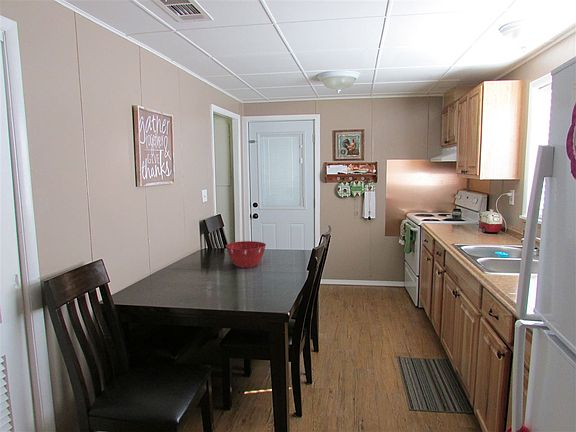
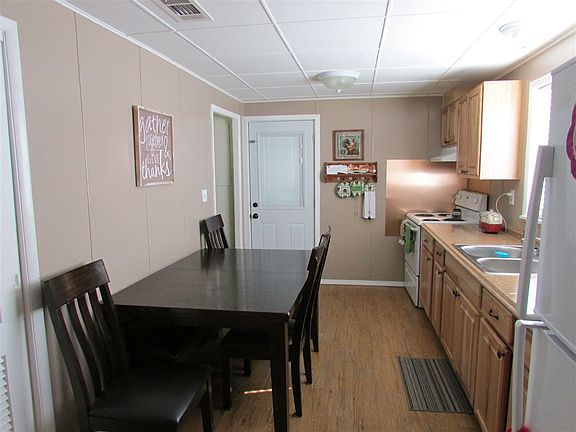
- mixing bowl (246, 255)
